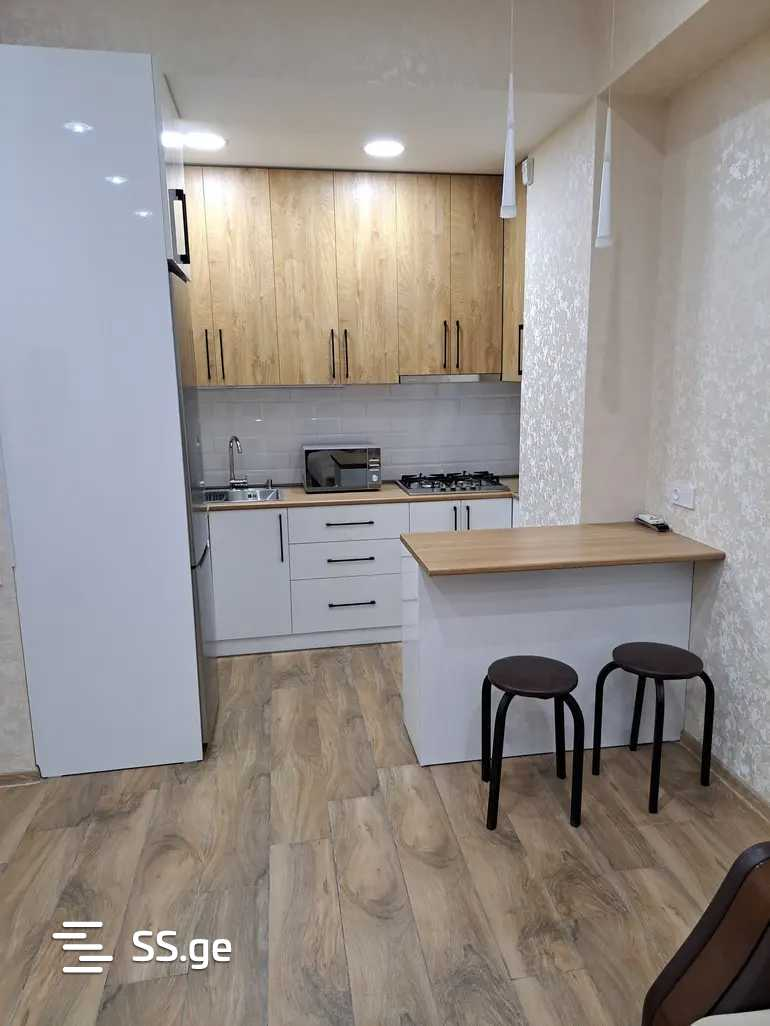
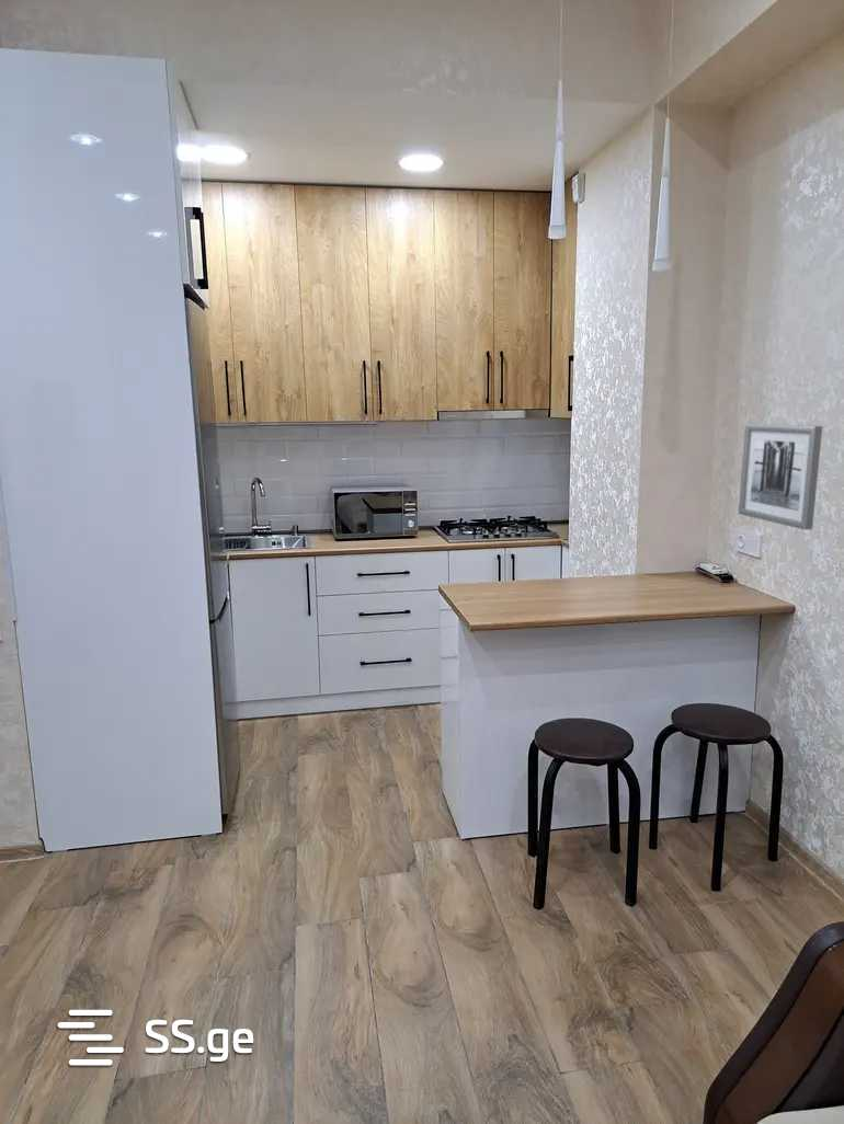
+ wall art (776, 473)
